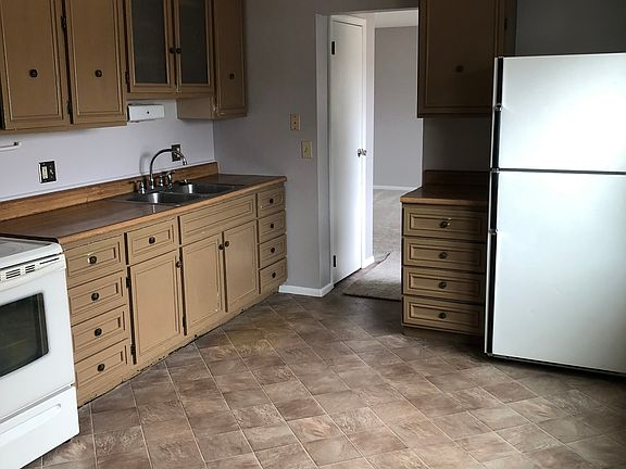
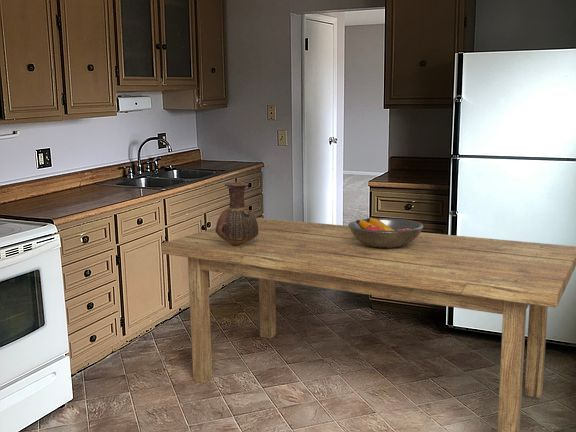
+ dining table (368, 294)
+ vase (236, 214)
+ fruit bowl (385, 231)
